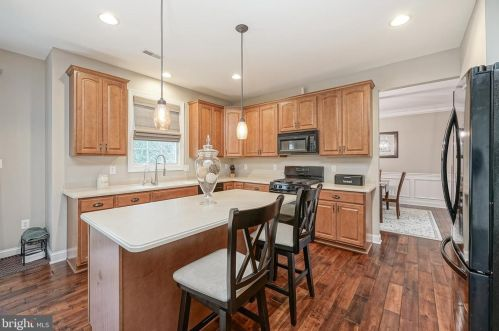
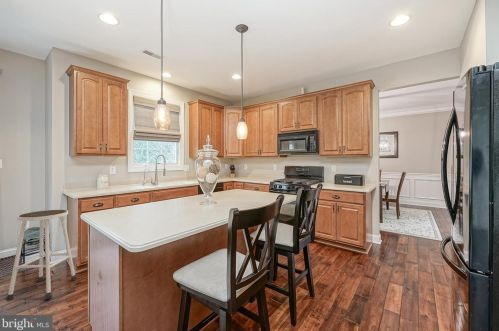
+ stool (45, 251)
